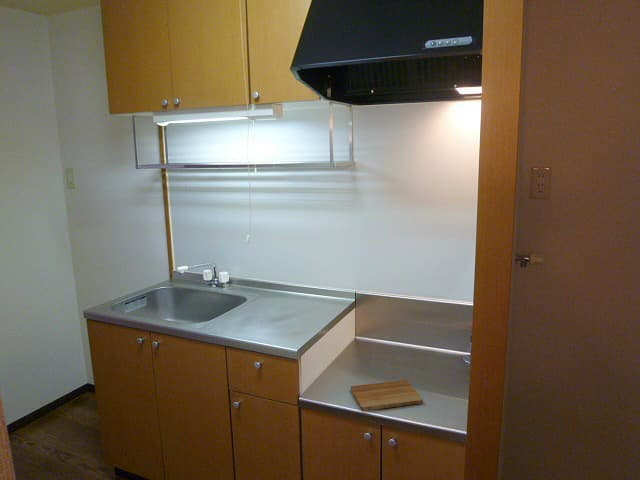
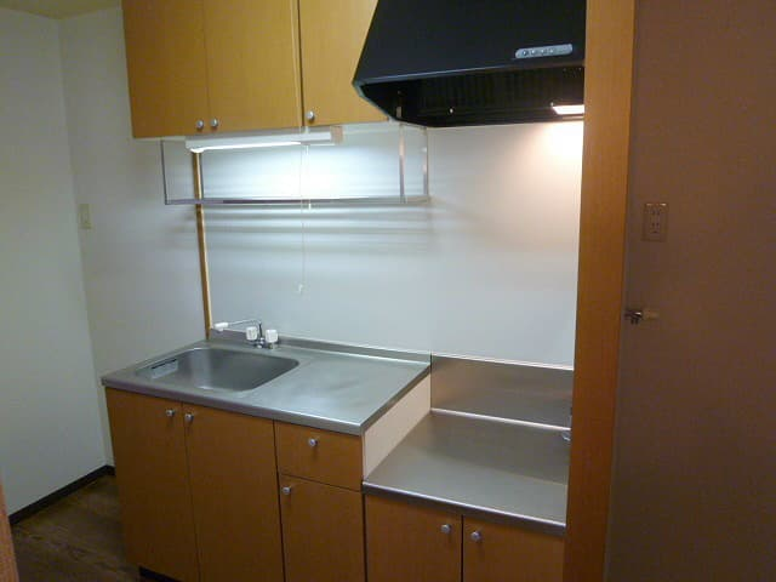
- cutting board (385, 394)
